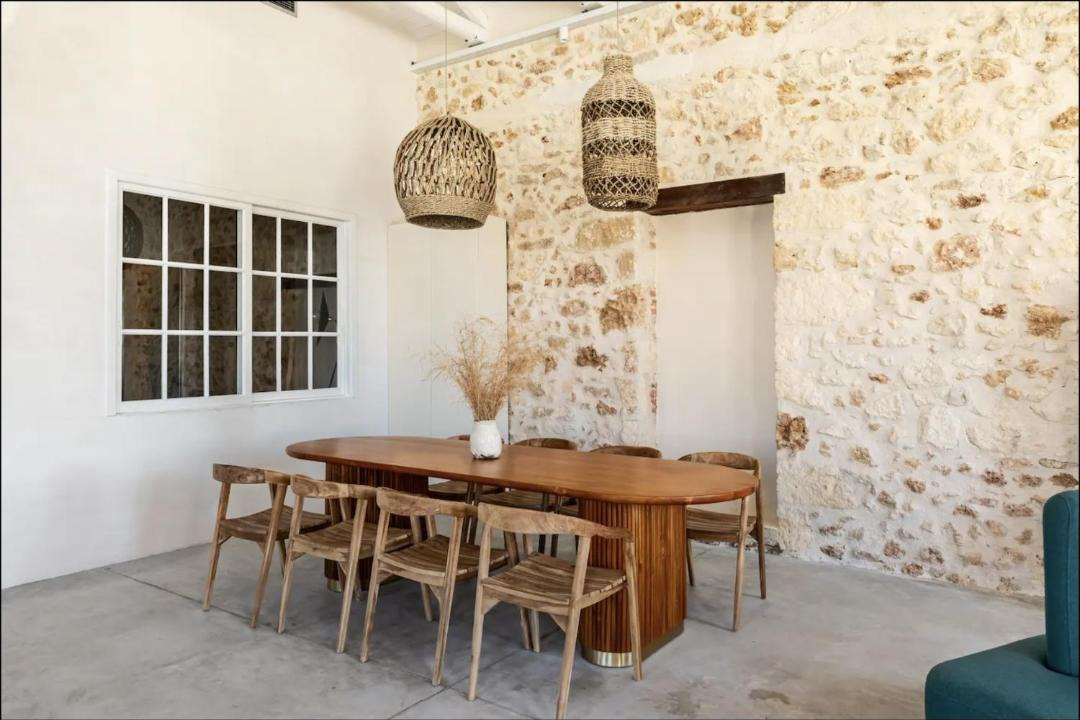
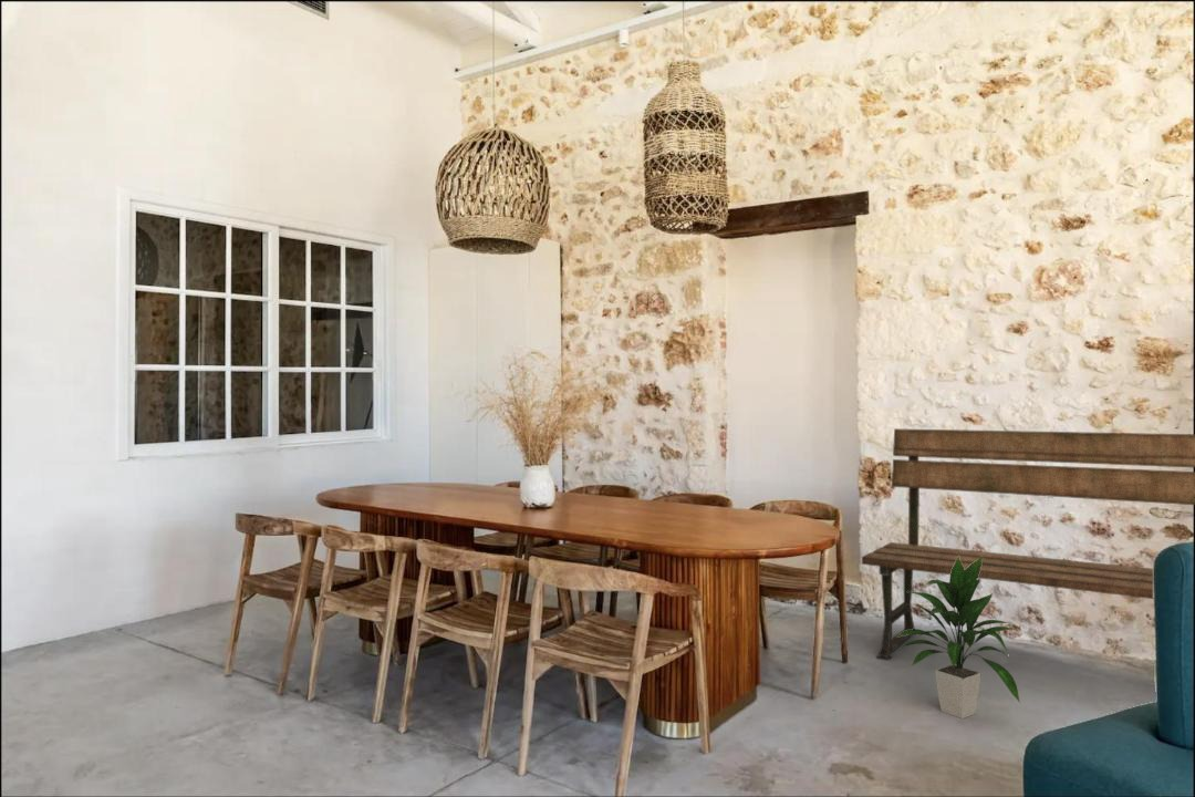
+ indoor plant (960, 636)
+ bench (1049, 558)
